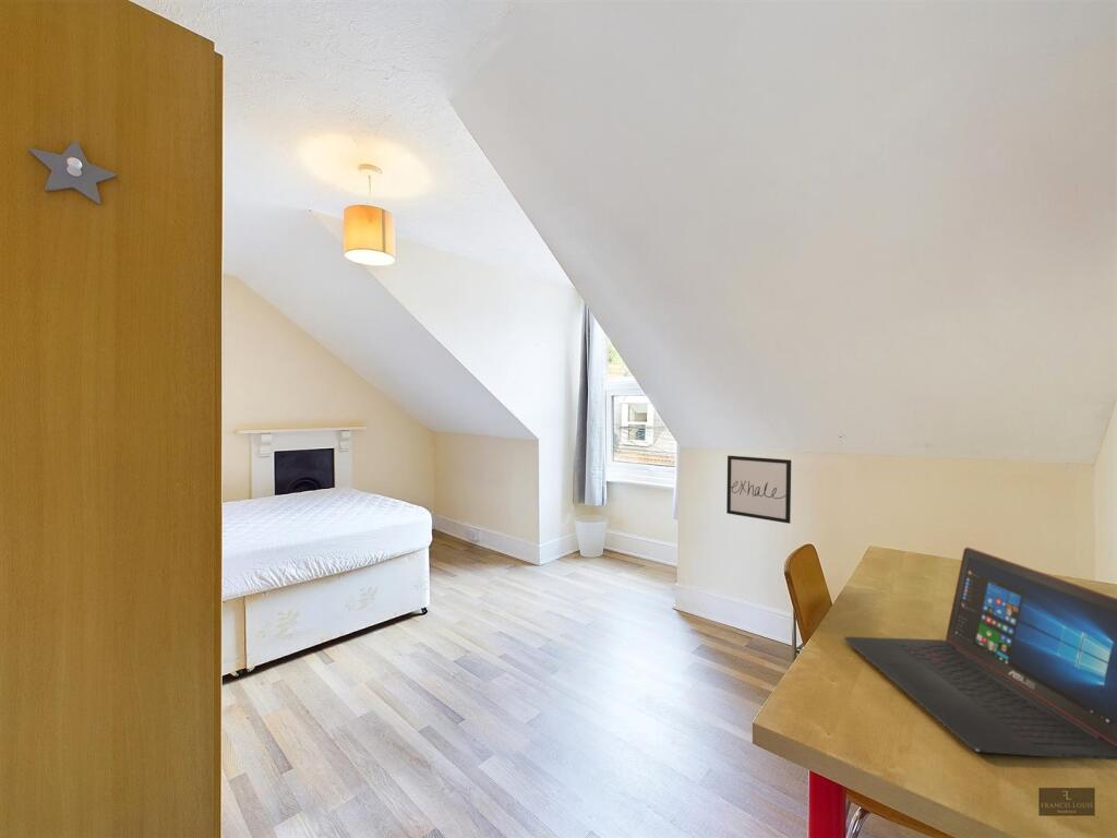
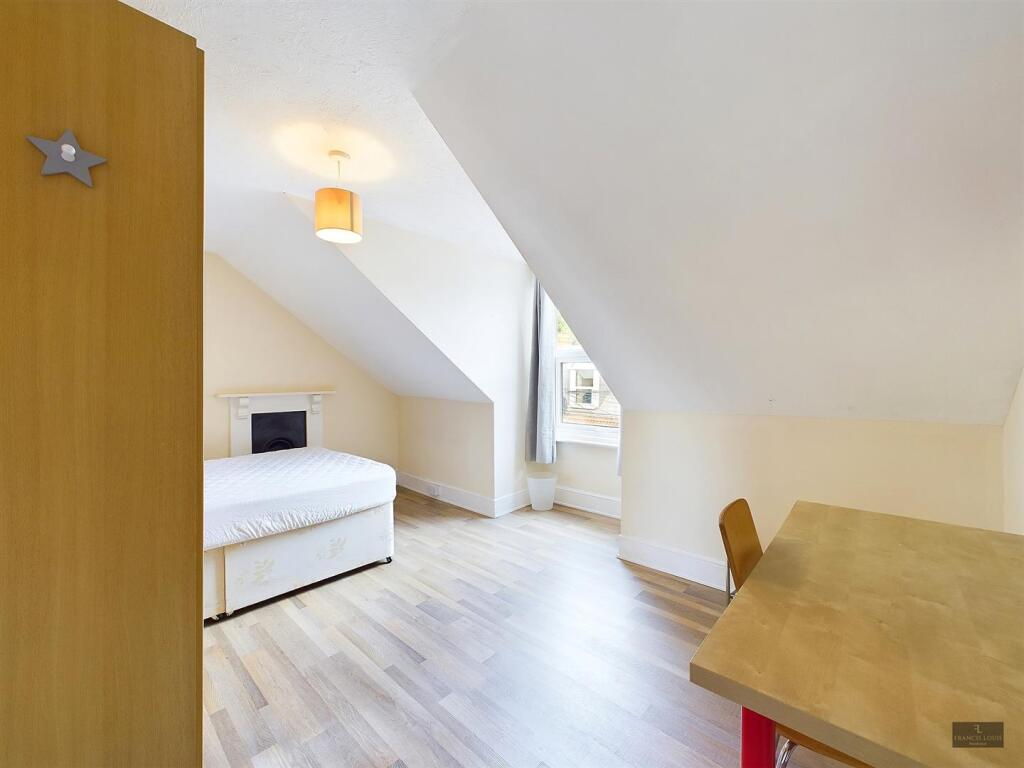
- laptop (969, 630)
- wall art (757, 488)
